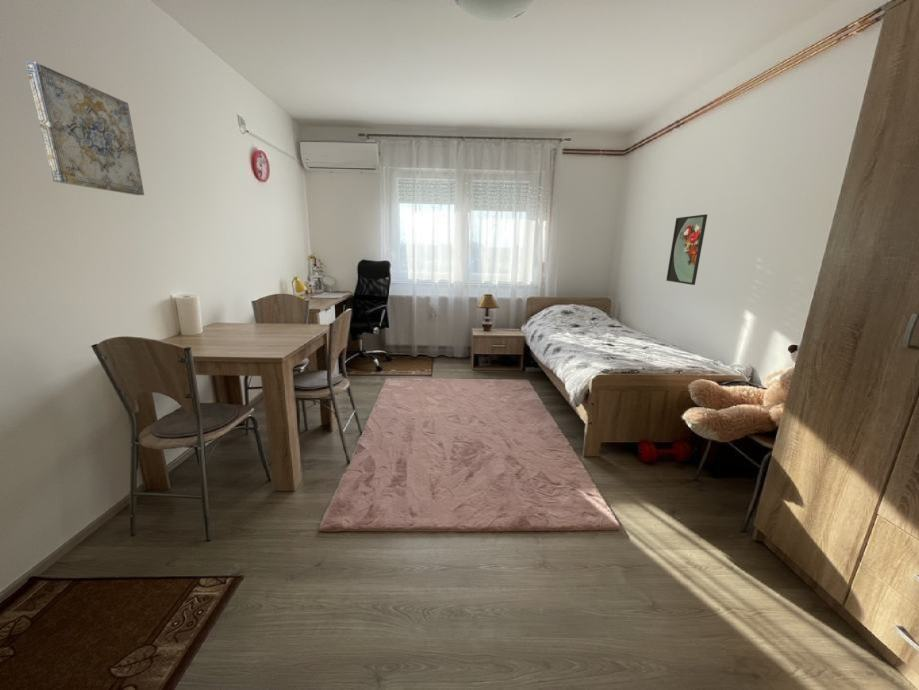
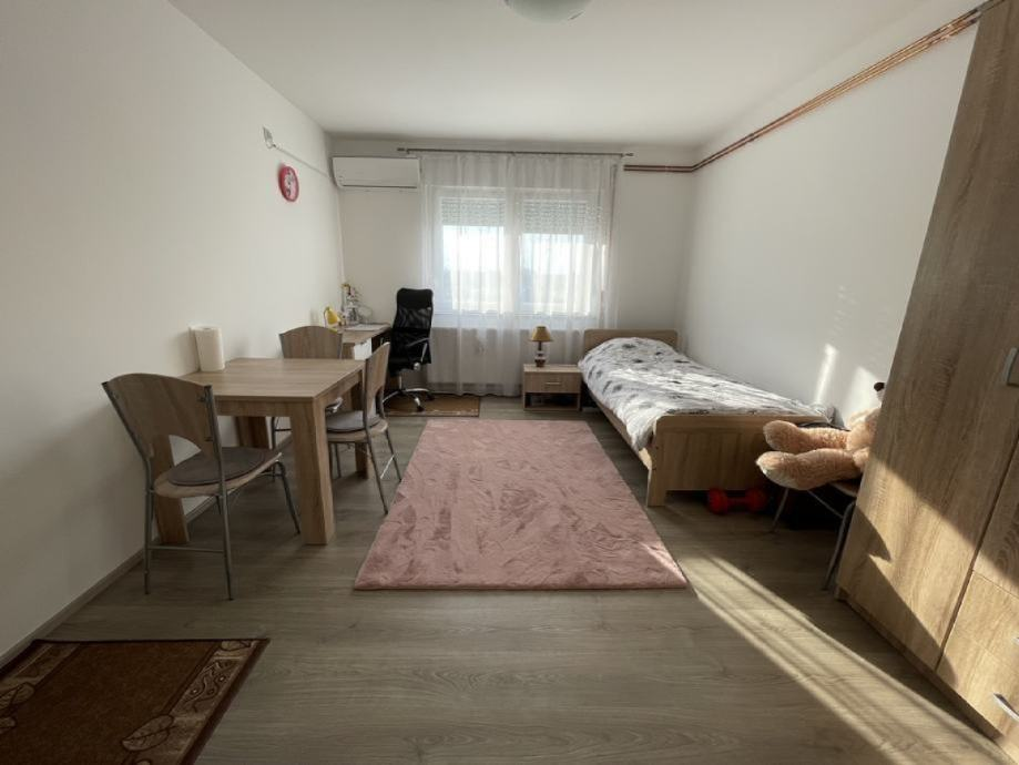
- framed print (685, 250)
- wall art (93, 138)
